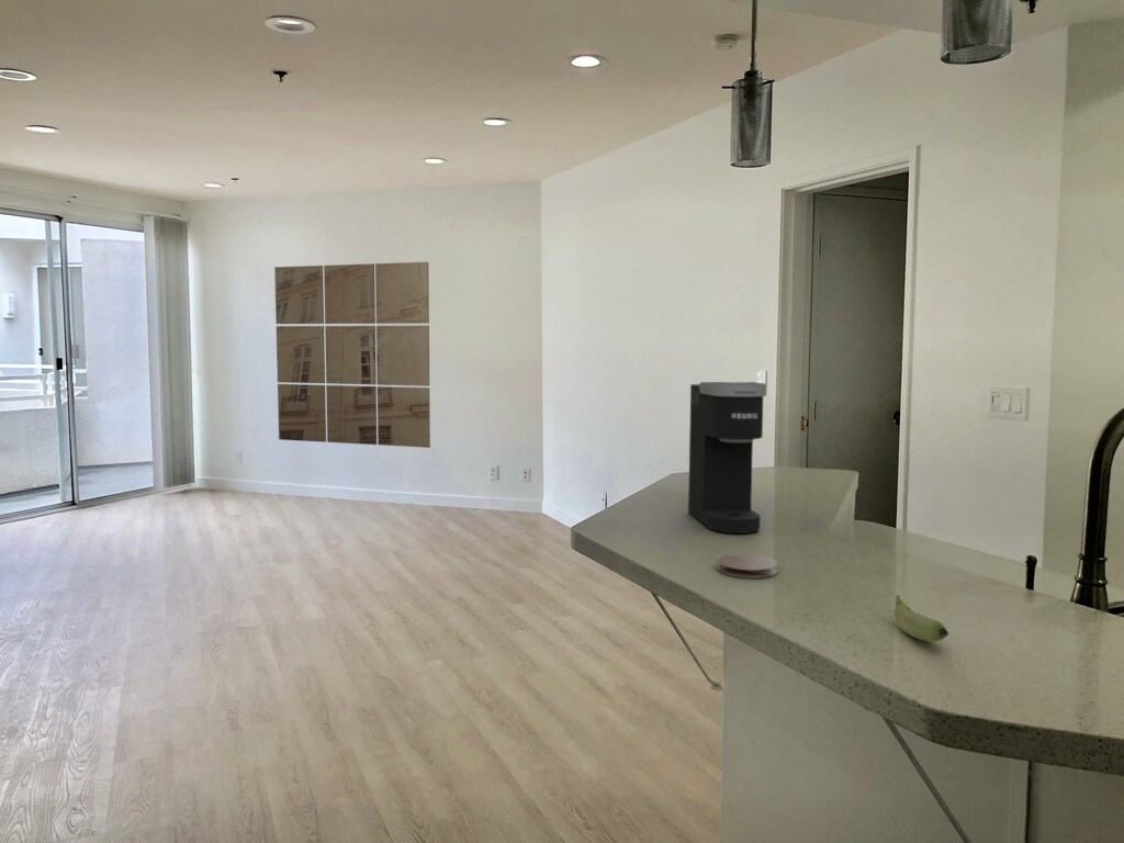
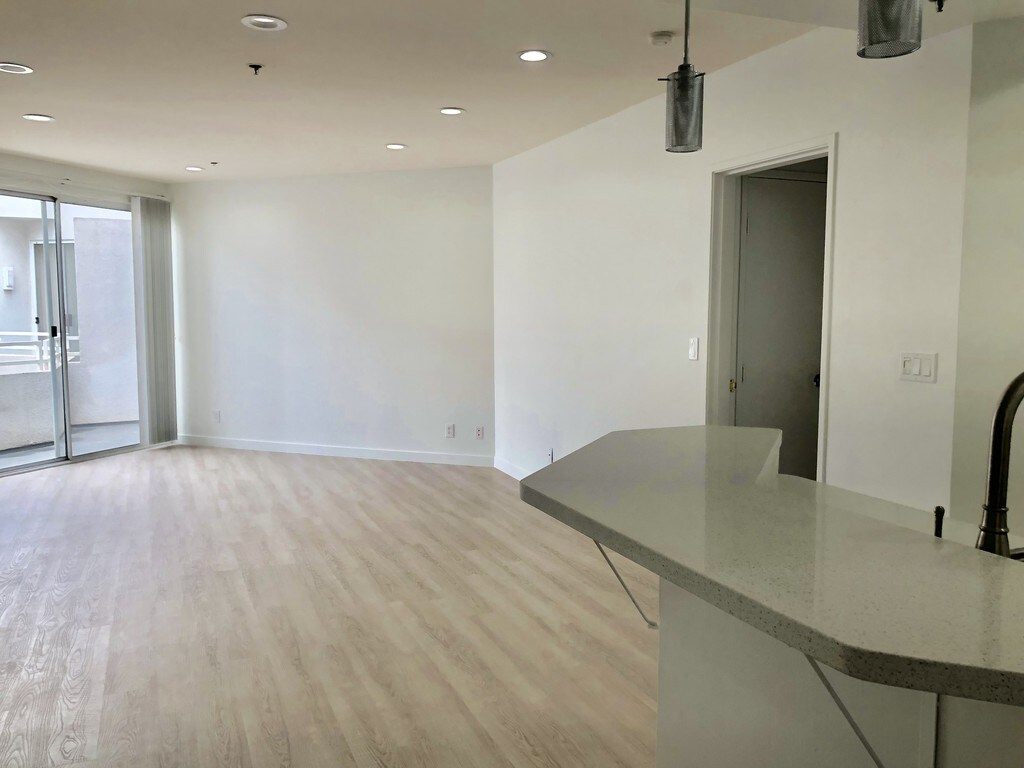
- banana (922, 625)
- wall art (350, 355)
- coffee maker (723, 451)
- coaster (746, 565)
